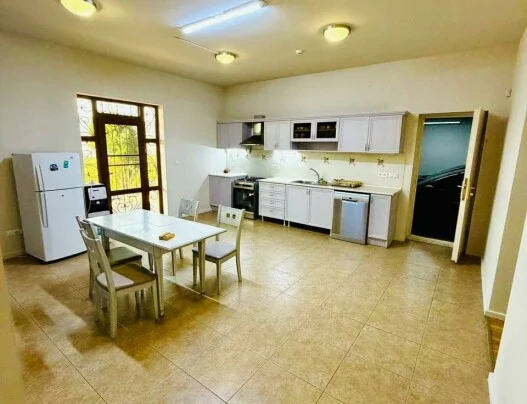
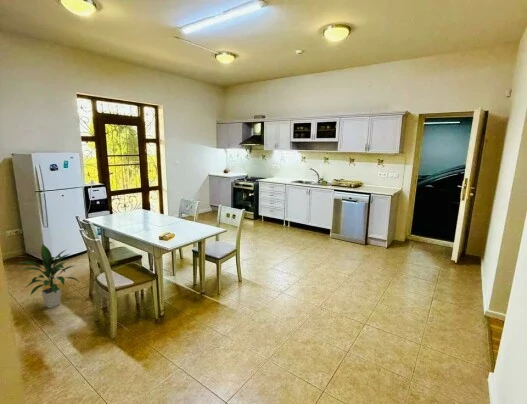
+ indoor plant (52, 275)
